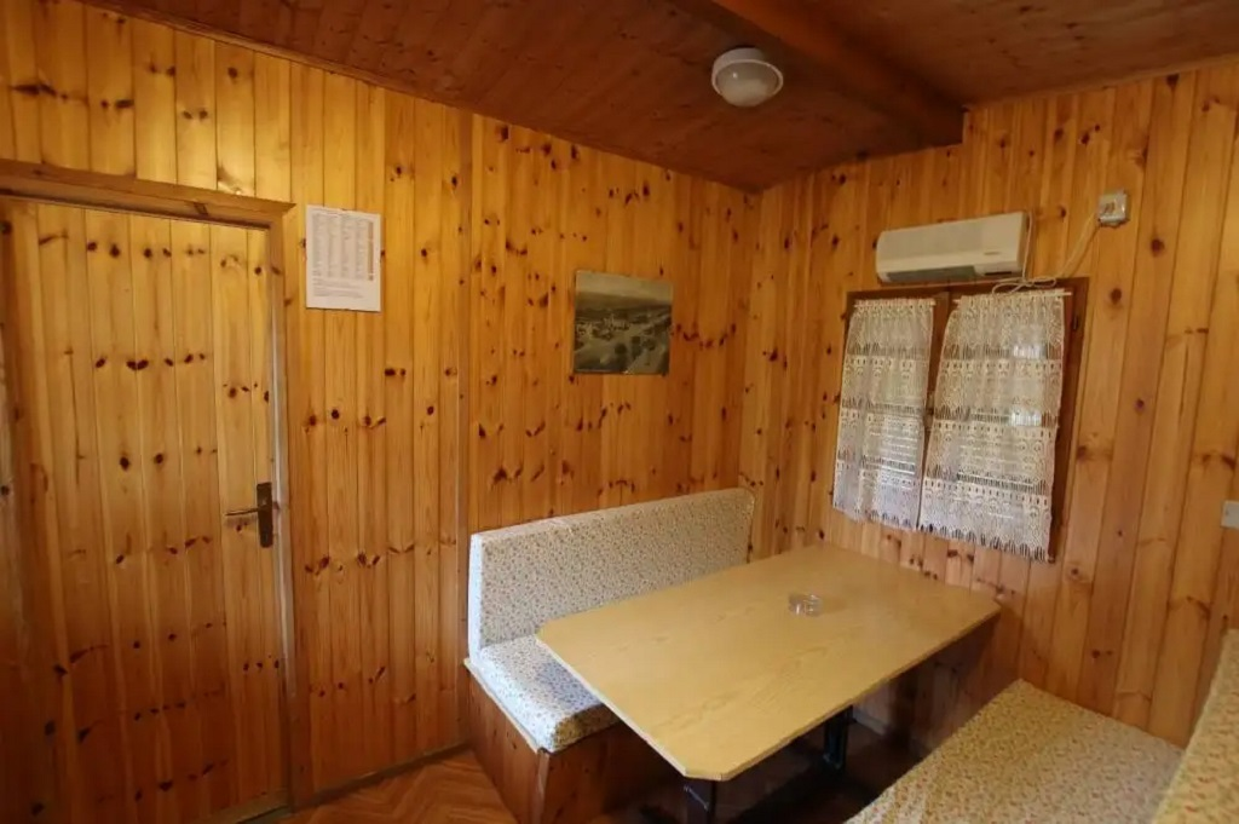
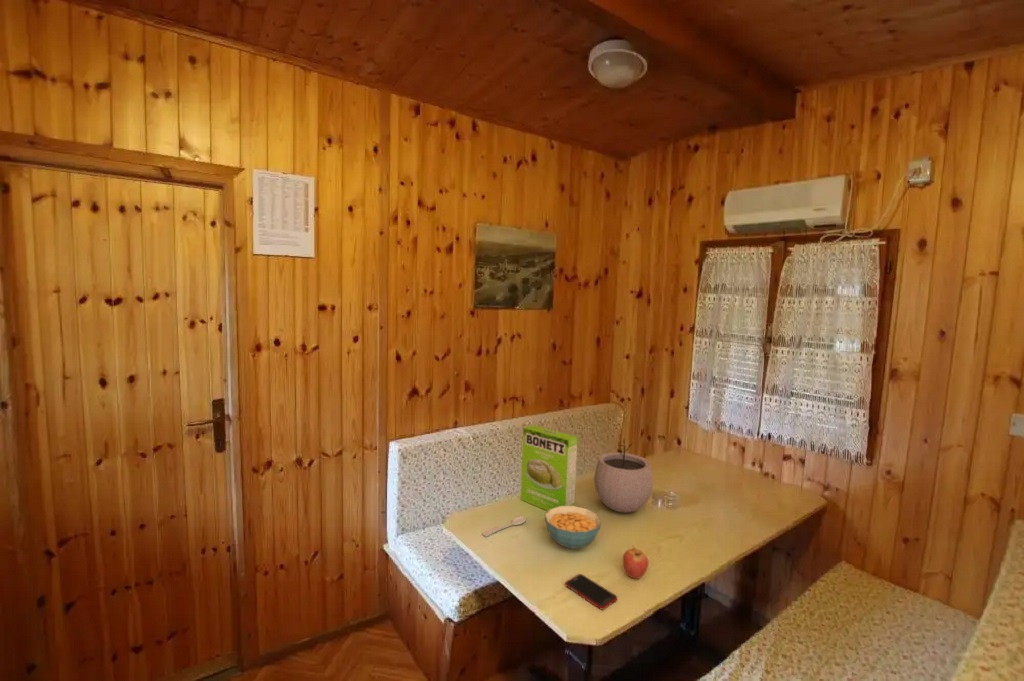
+ cake mix box (548, 469)
+ cereal bowl (572, 531)
+ cell phone (590, 591)
+ fruit (635, 561)
+ spoon (505, 526)
+ plant pot (623, 474)
